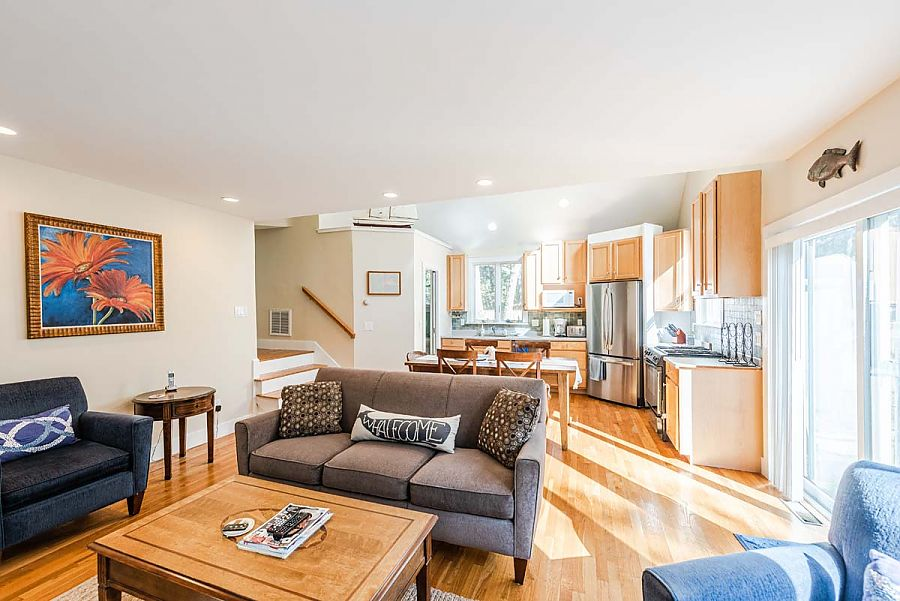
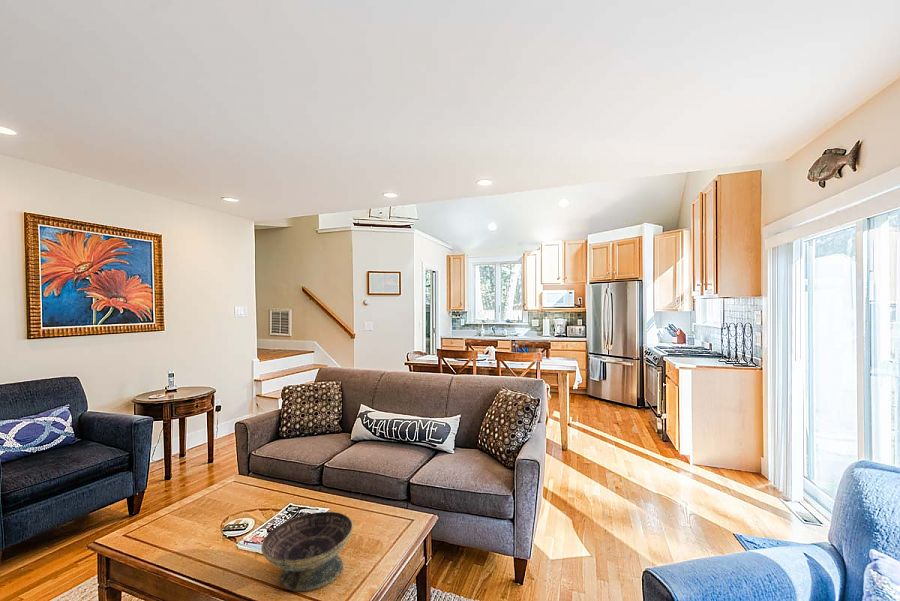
+ decorative bowl (309, 552)
